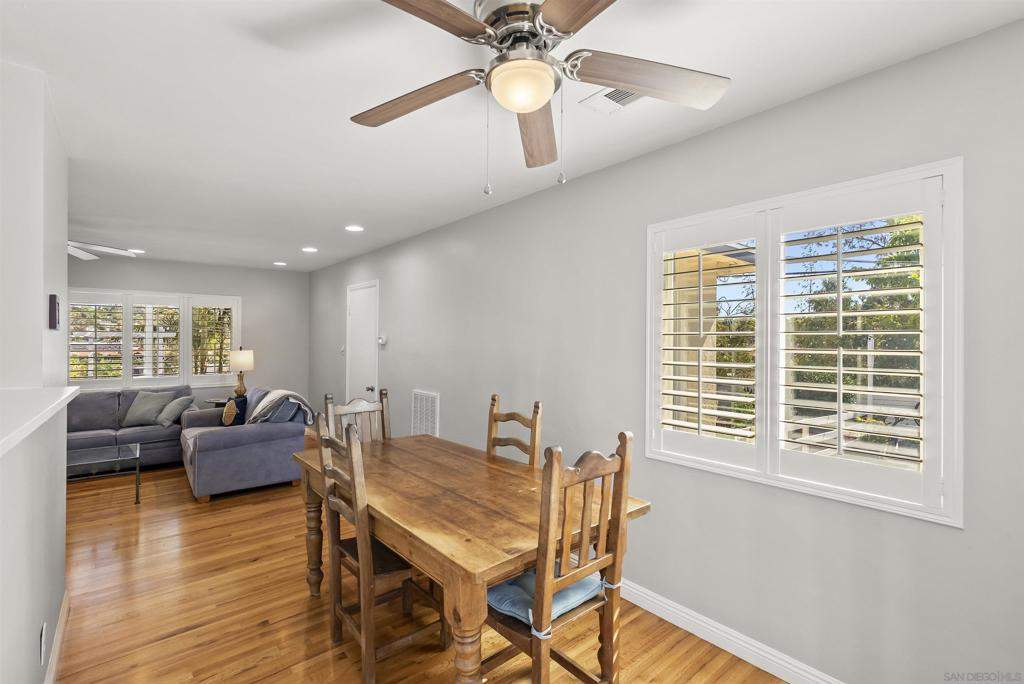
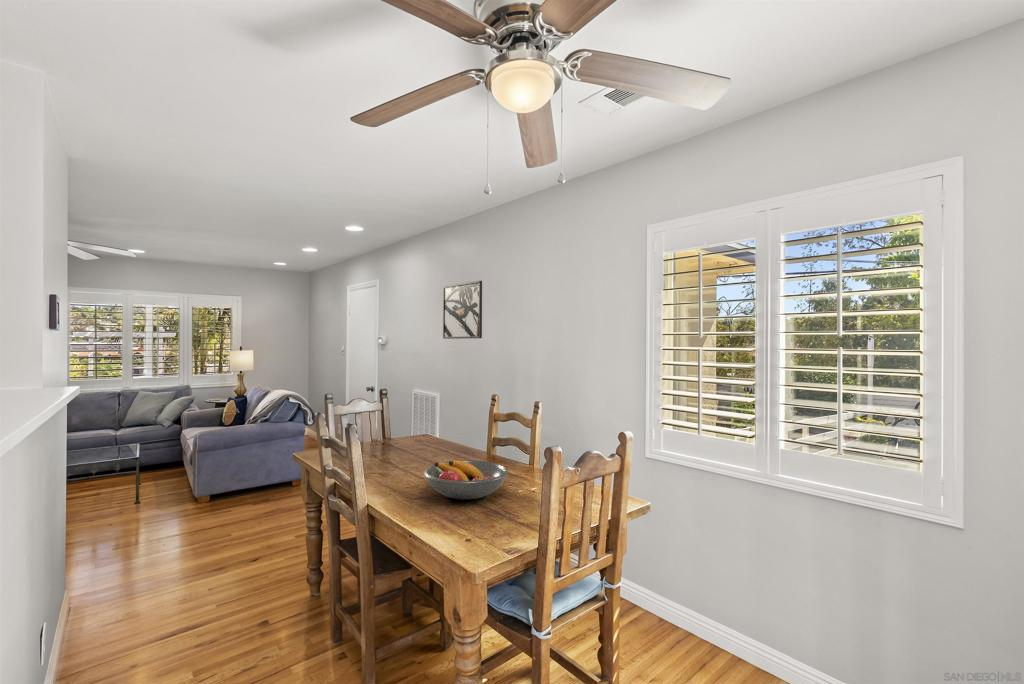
+ fruit bowl (466, 478)
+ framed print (461, 311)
